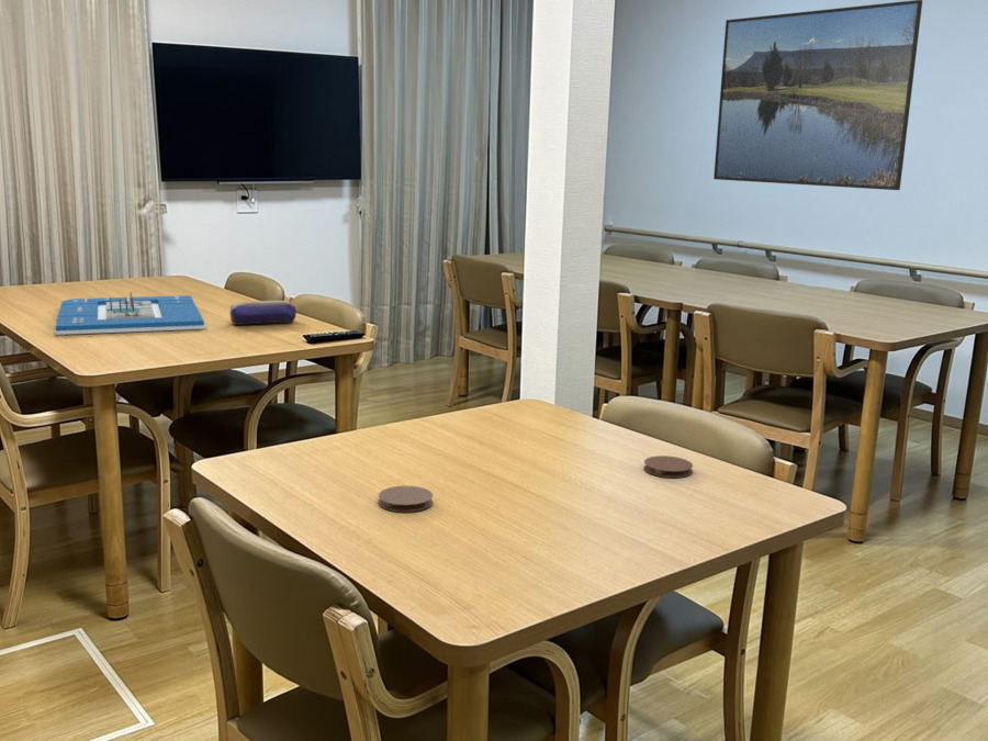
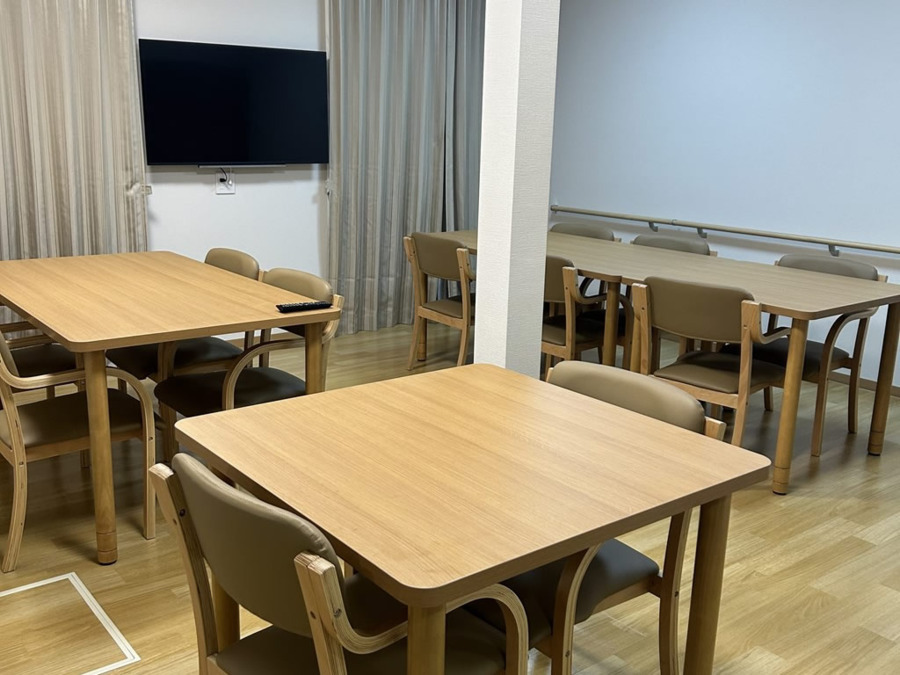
- coaster (405, 498)
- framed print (807, 99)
- pencil case (263, 312)
- coaster (667, 465)
- architectural model (128, 306)
